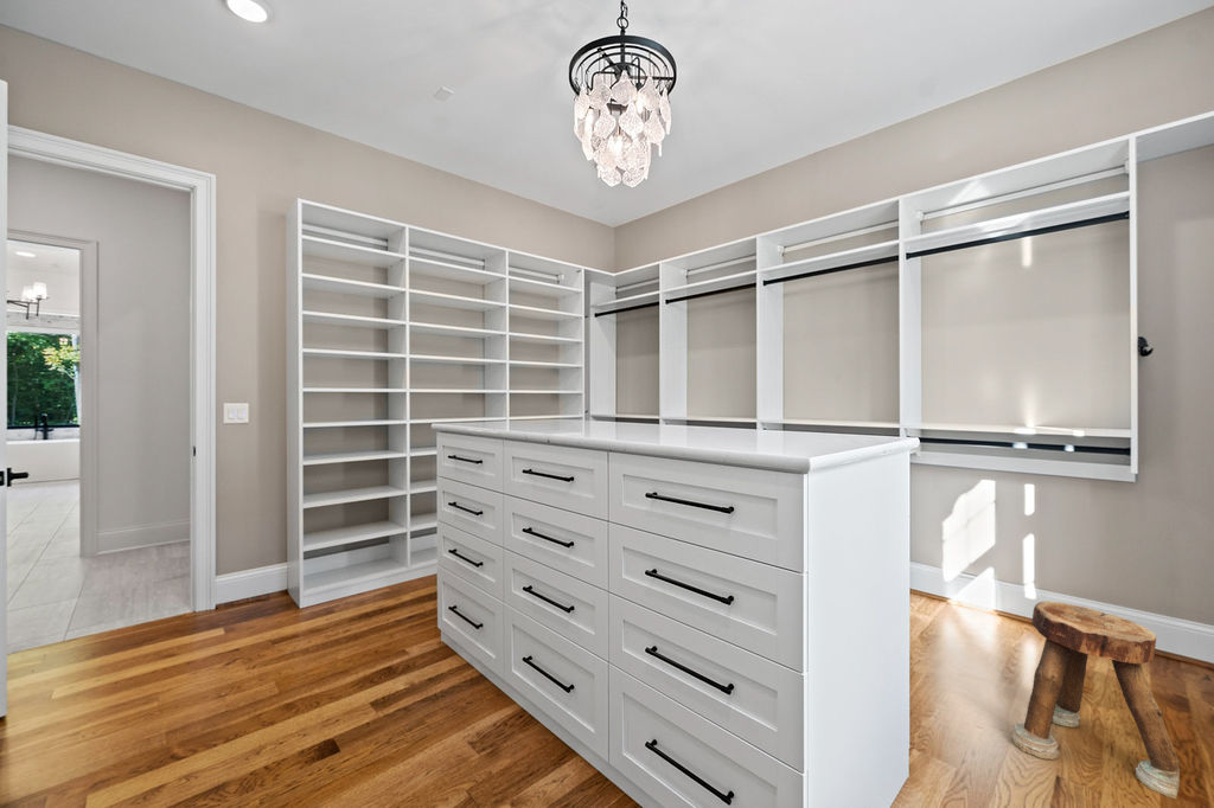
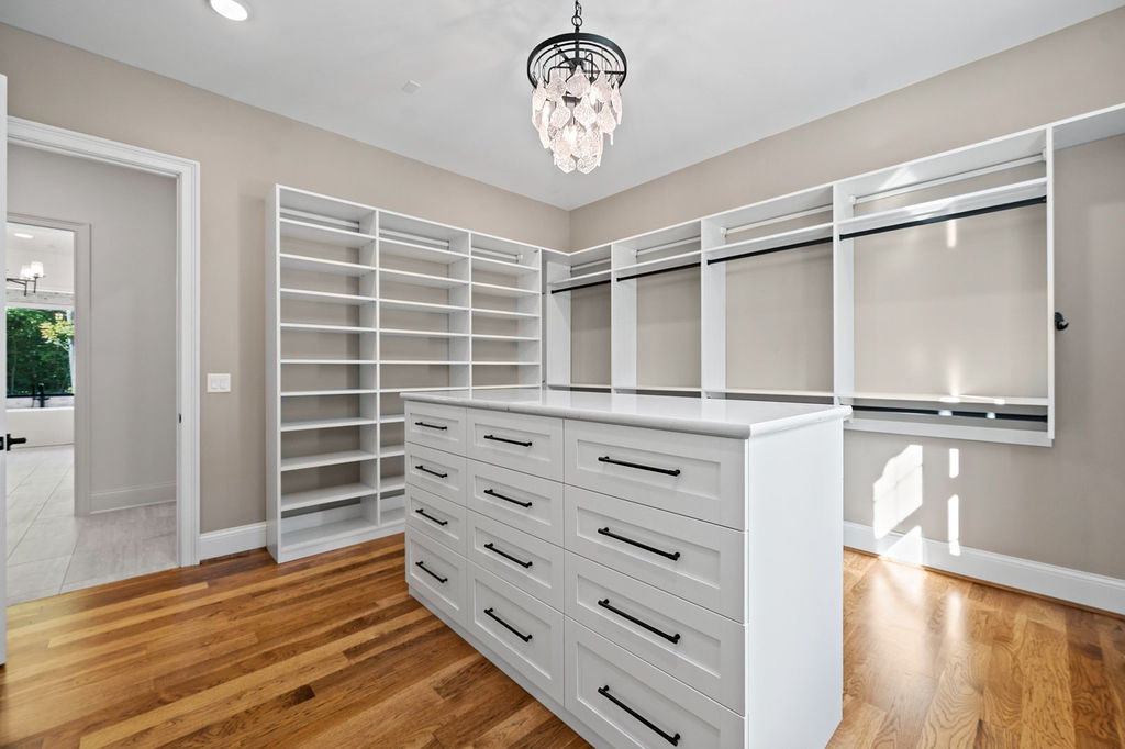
- stool (1084, 680)
